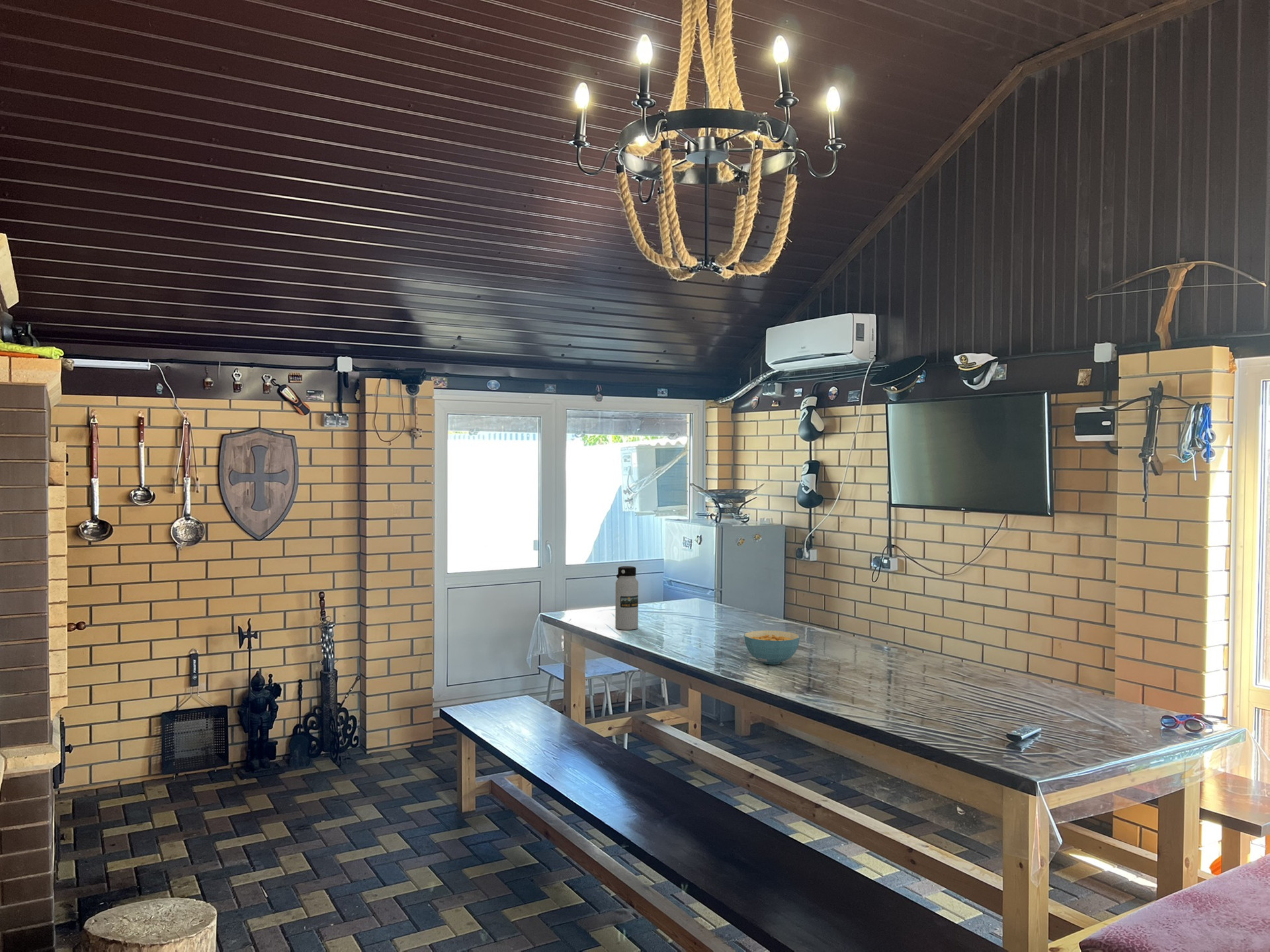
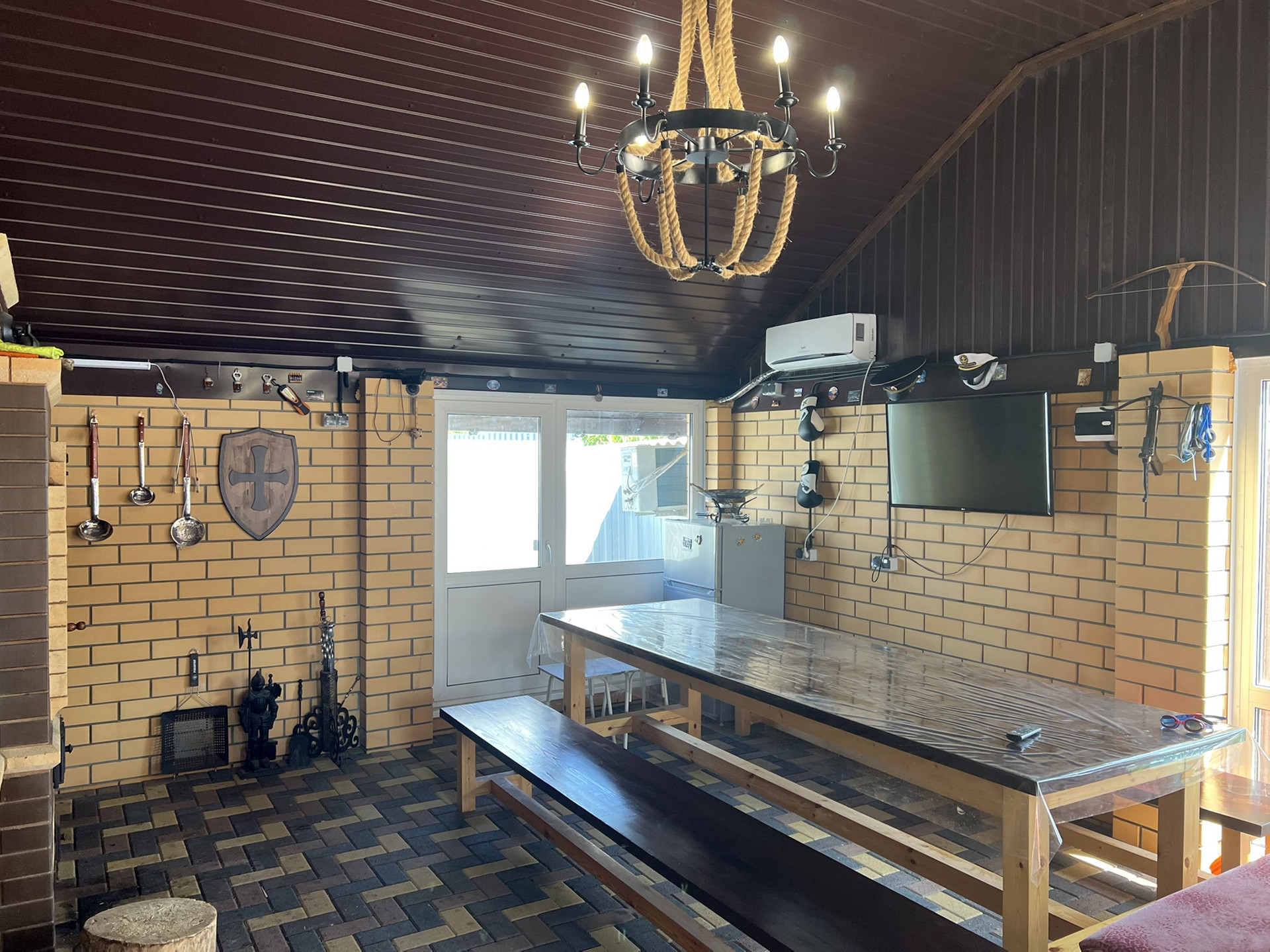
- water bottle (626, 597)
- cereal bowl (771, 649)
